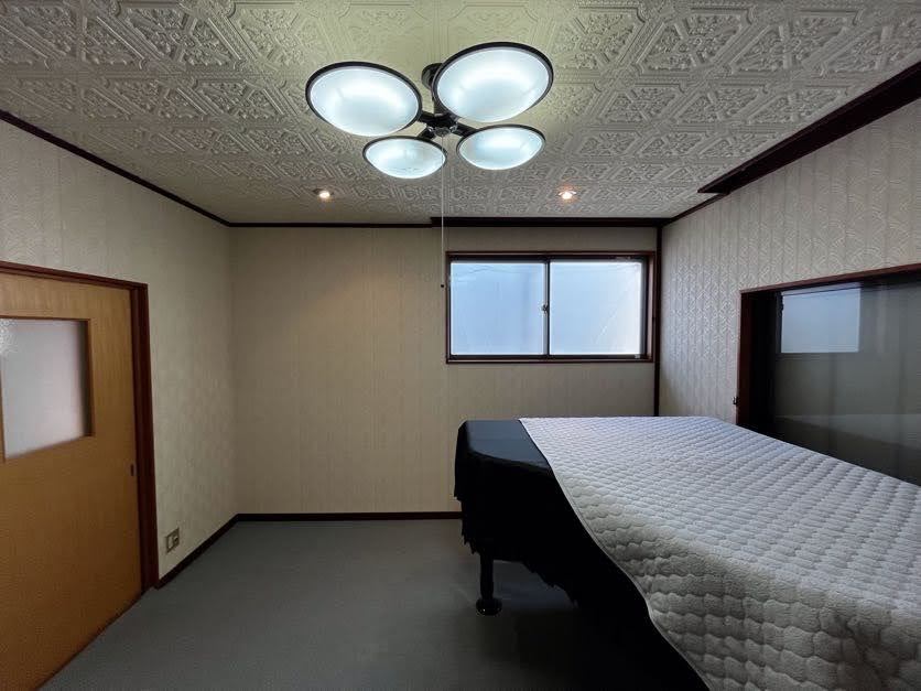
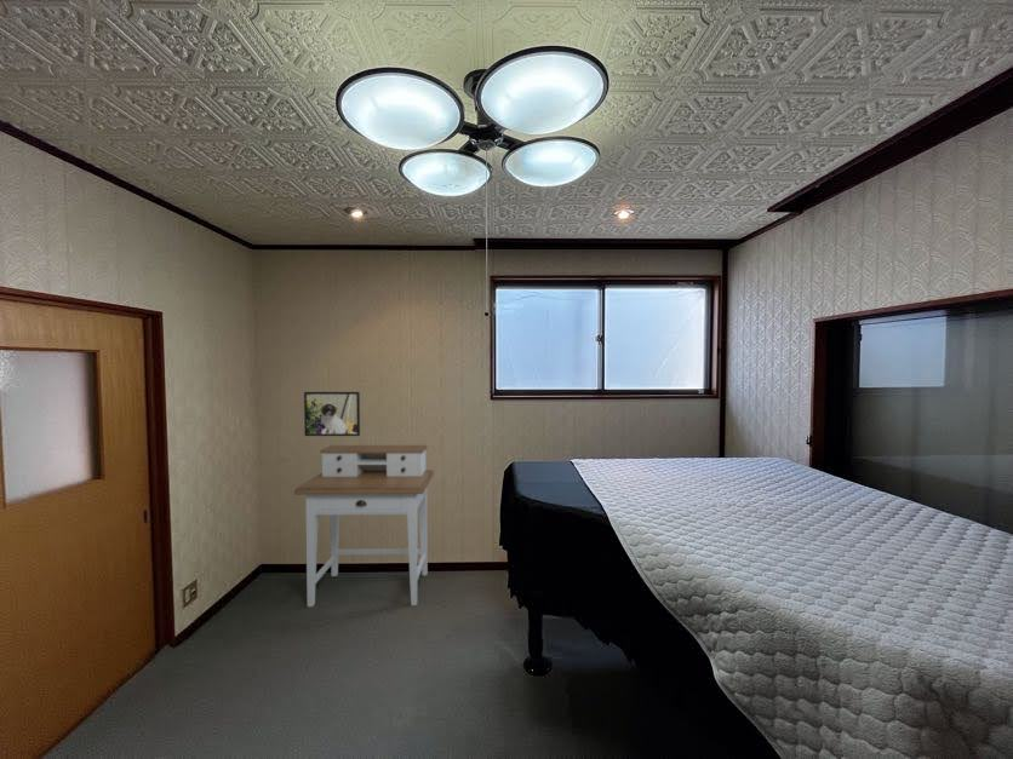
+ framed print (332, 413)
+ desk (370, 513)
